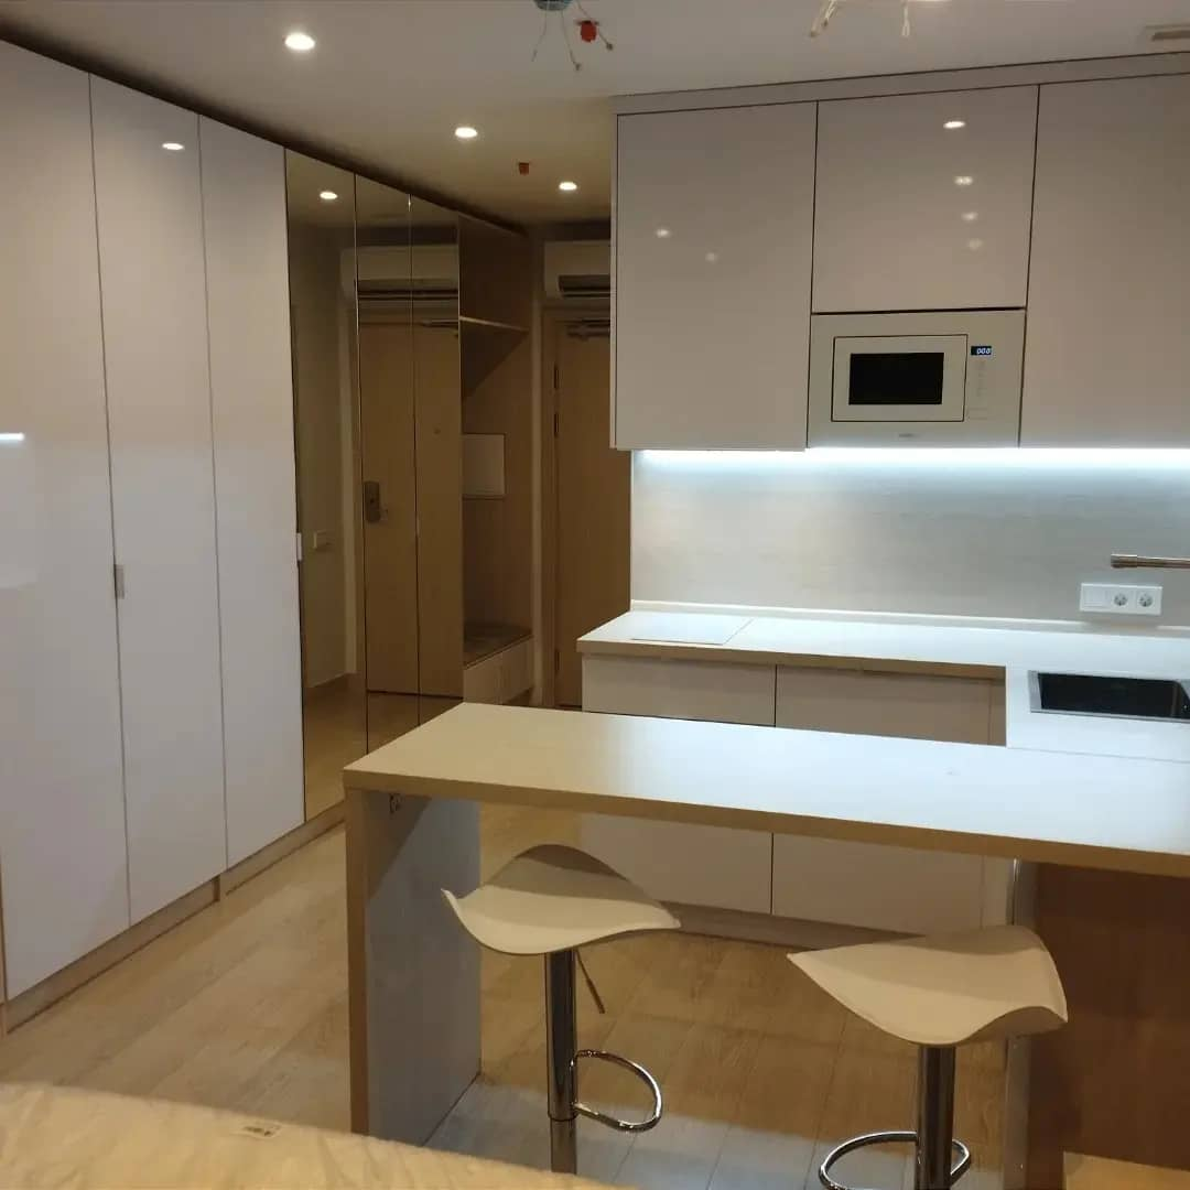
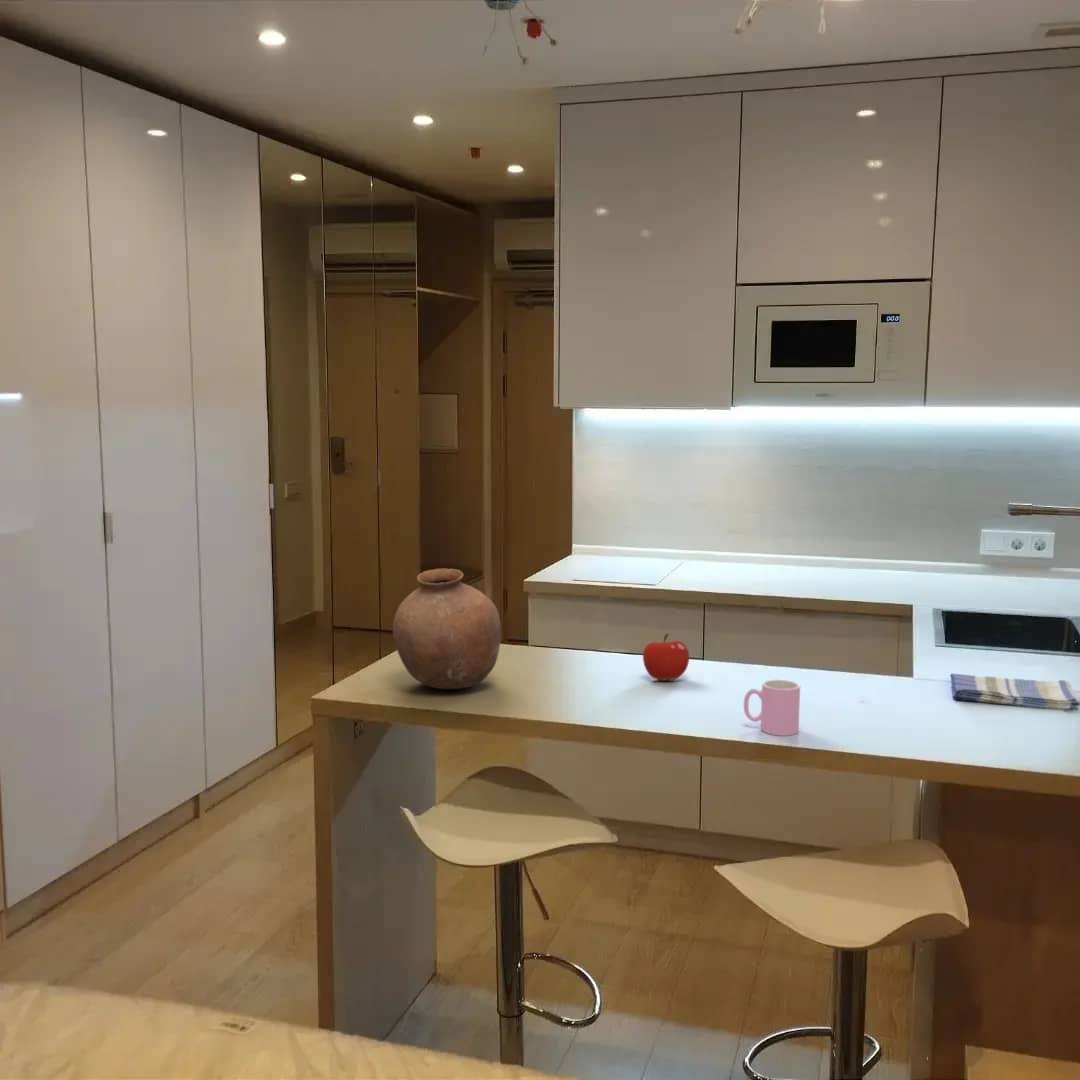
+ dish towel (1012, 689)
+ fruit (665, 657)
+ cup (771, 706)
+ pottery (446, 628)
